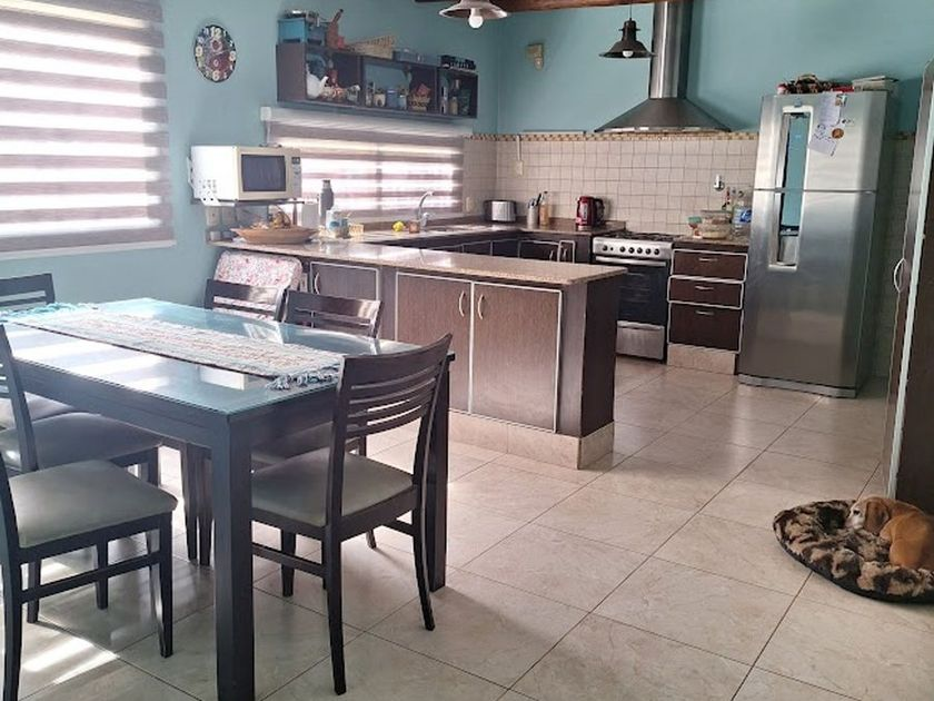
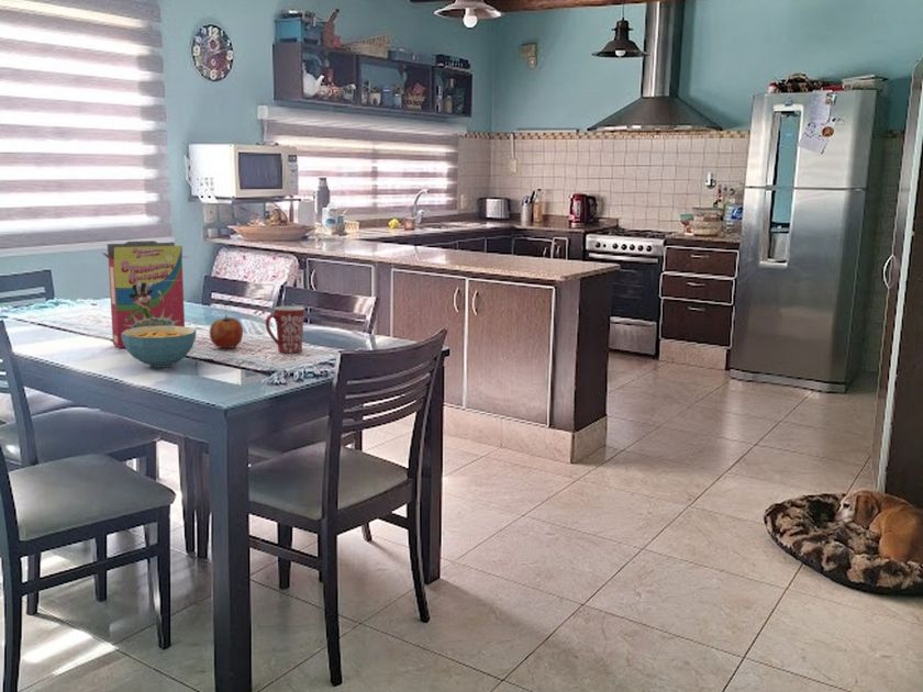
+ fruit (226, 331)
+ cereal bowl (159, 348)
+ mug (285, 330)
+ cereal box (148, 292)
